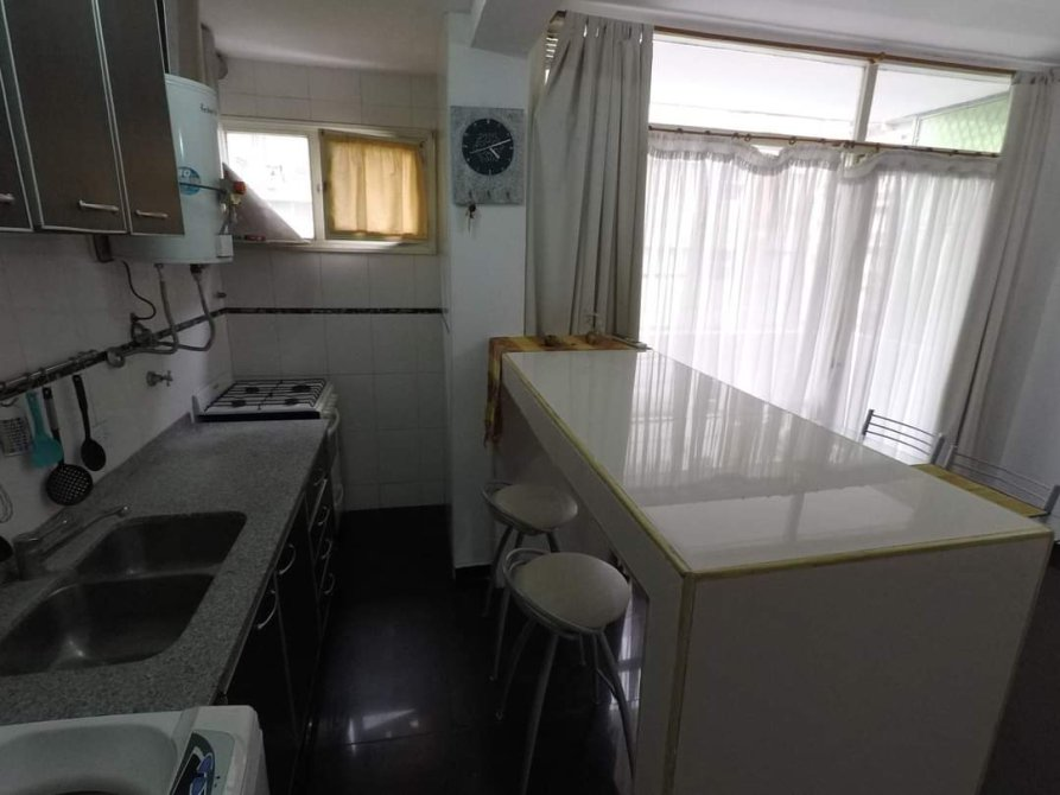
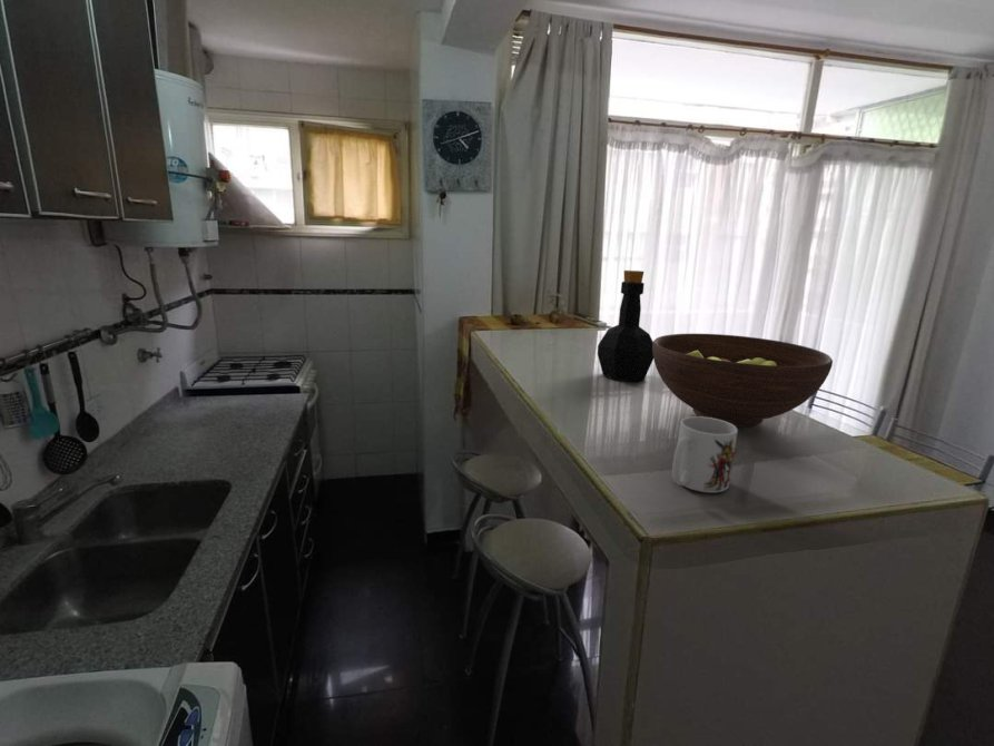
+ bottle (629, 324)
+ mug (698, 455)
+ fruit bowl (731, 383)
